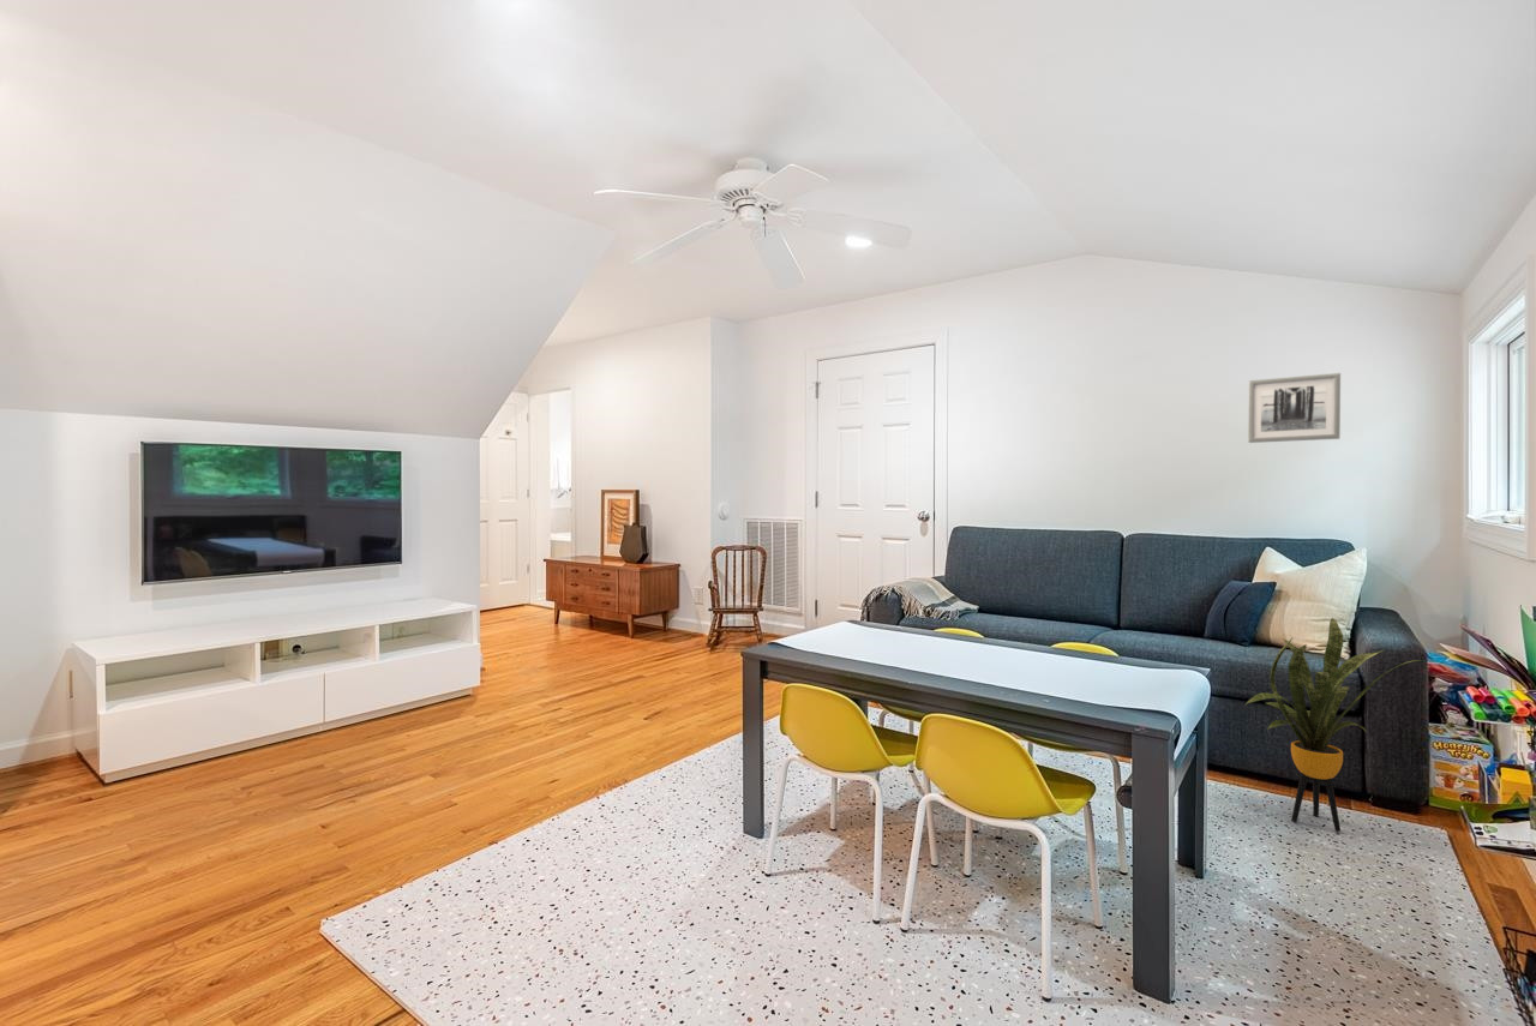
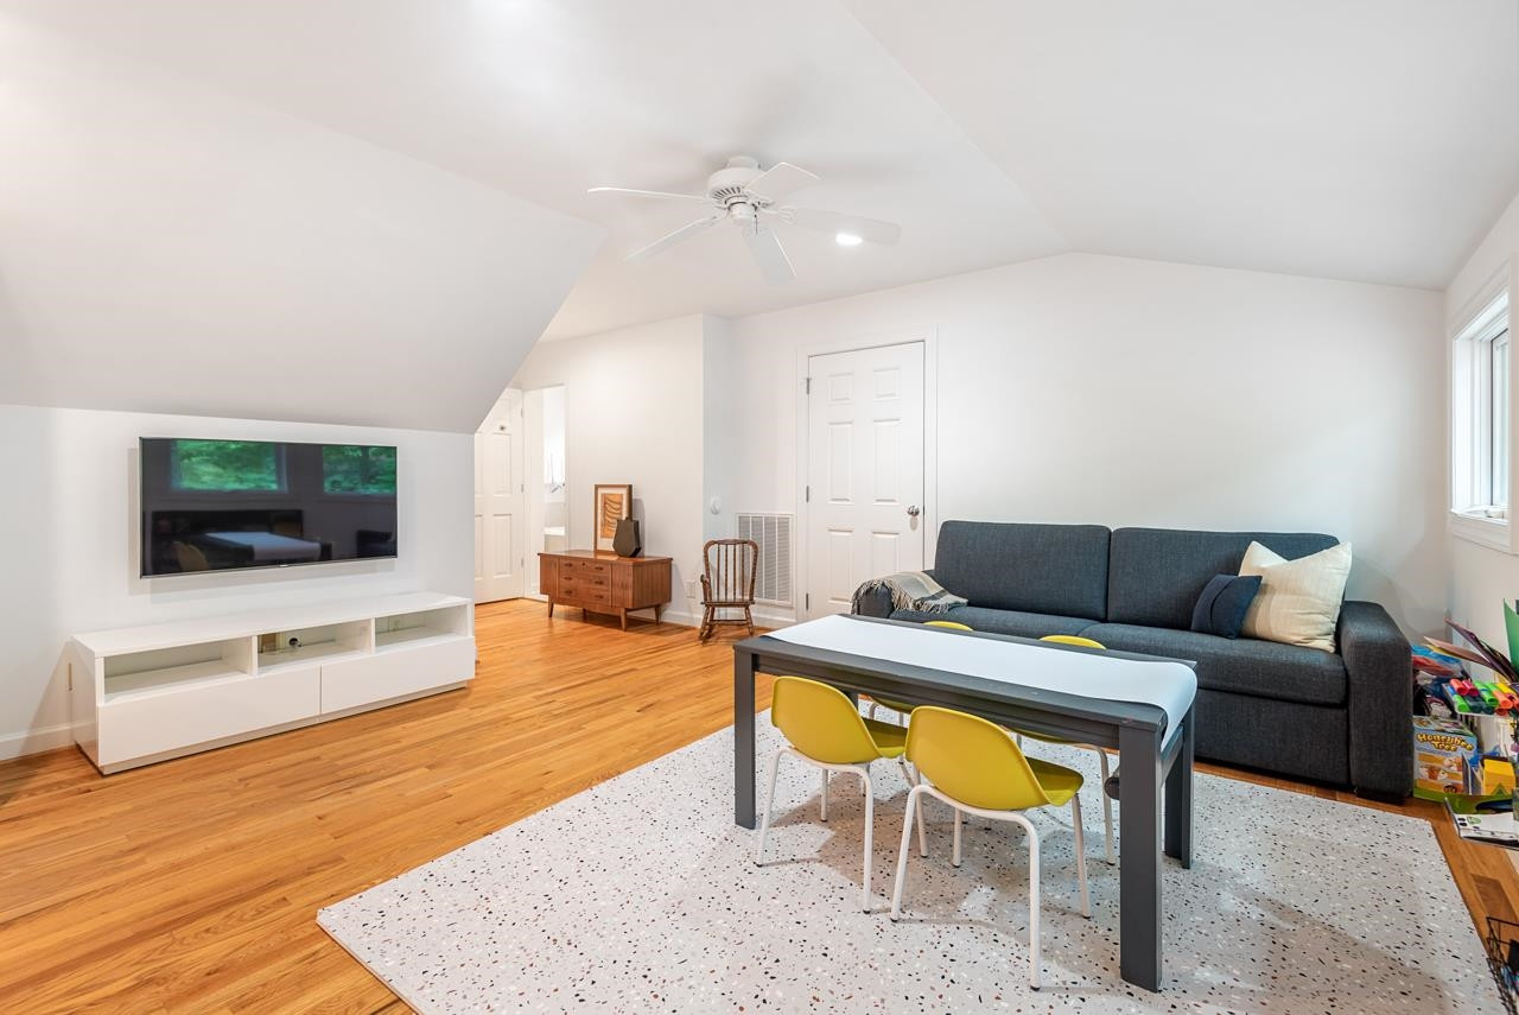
- wall art (1292, 408)
- house plant (1328, 725)
